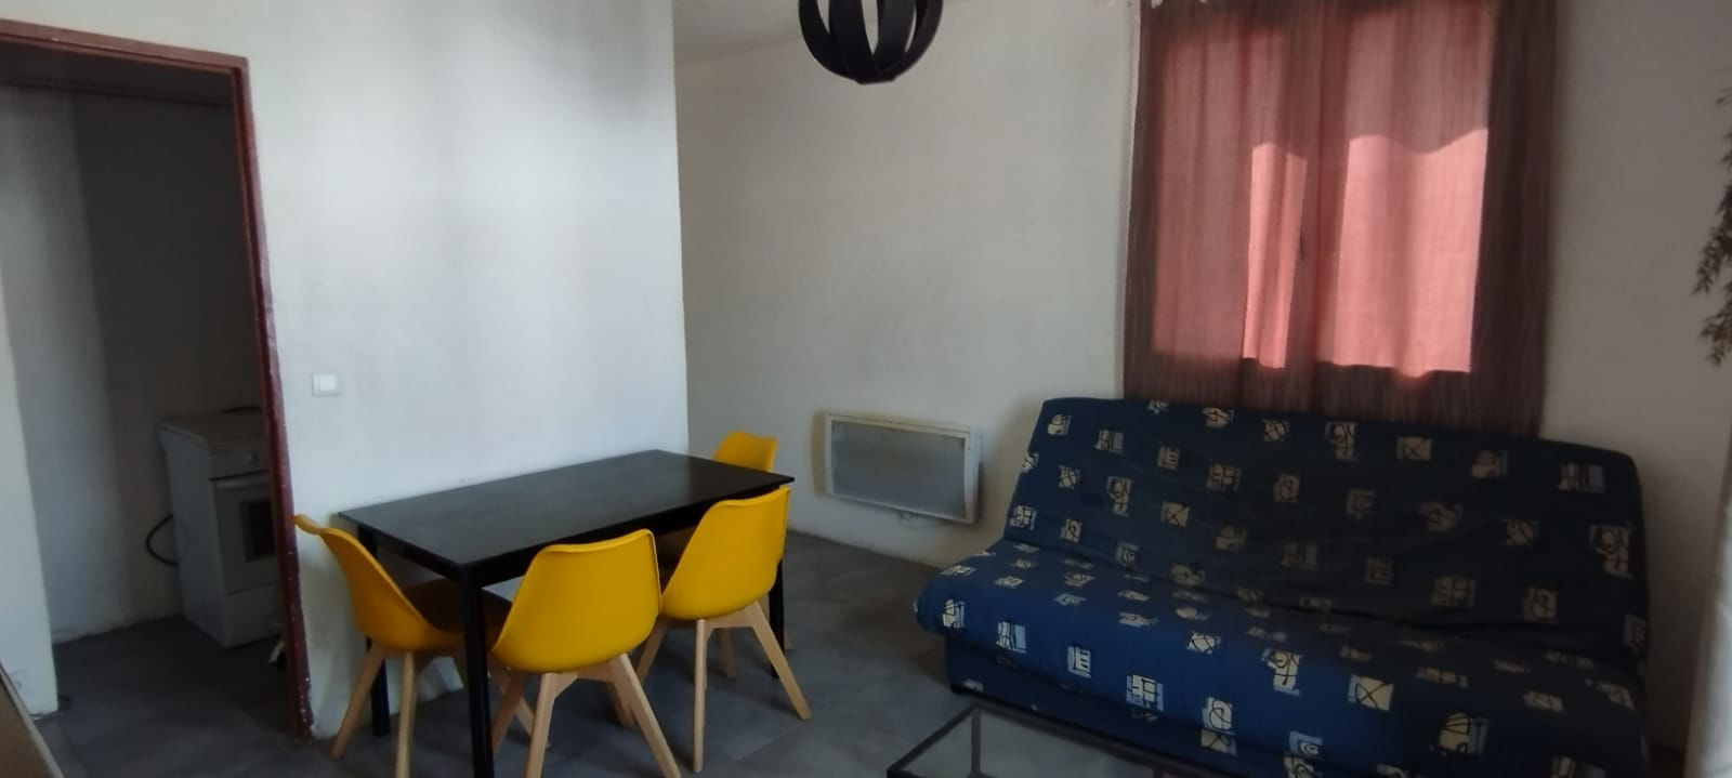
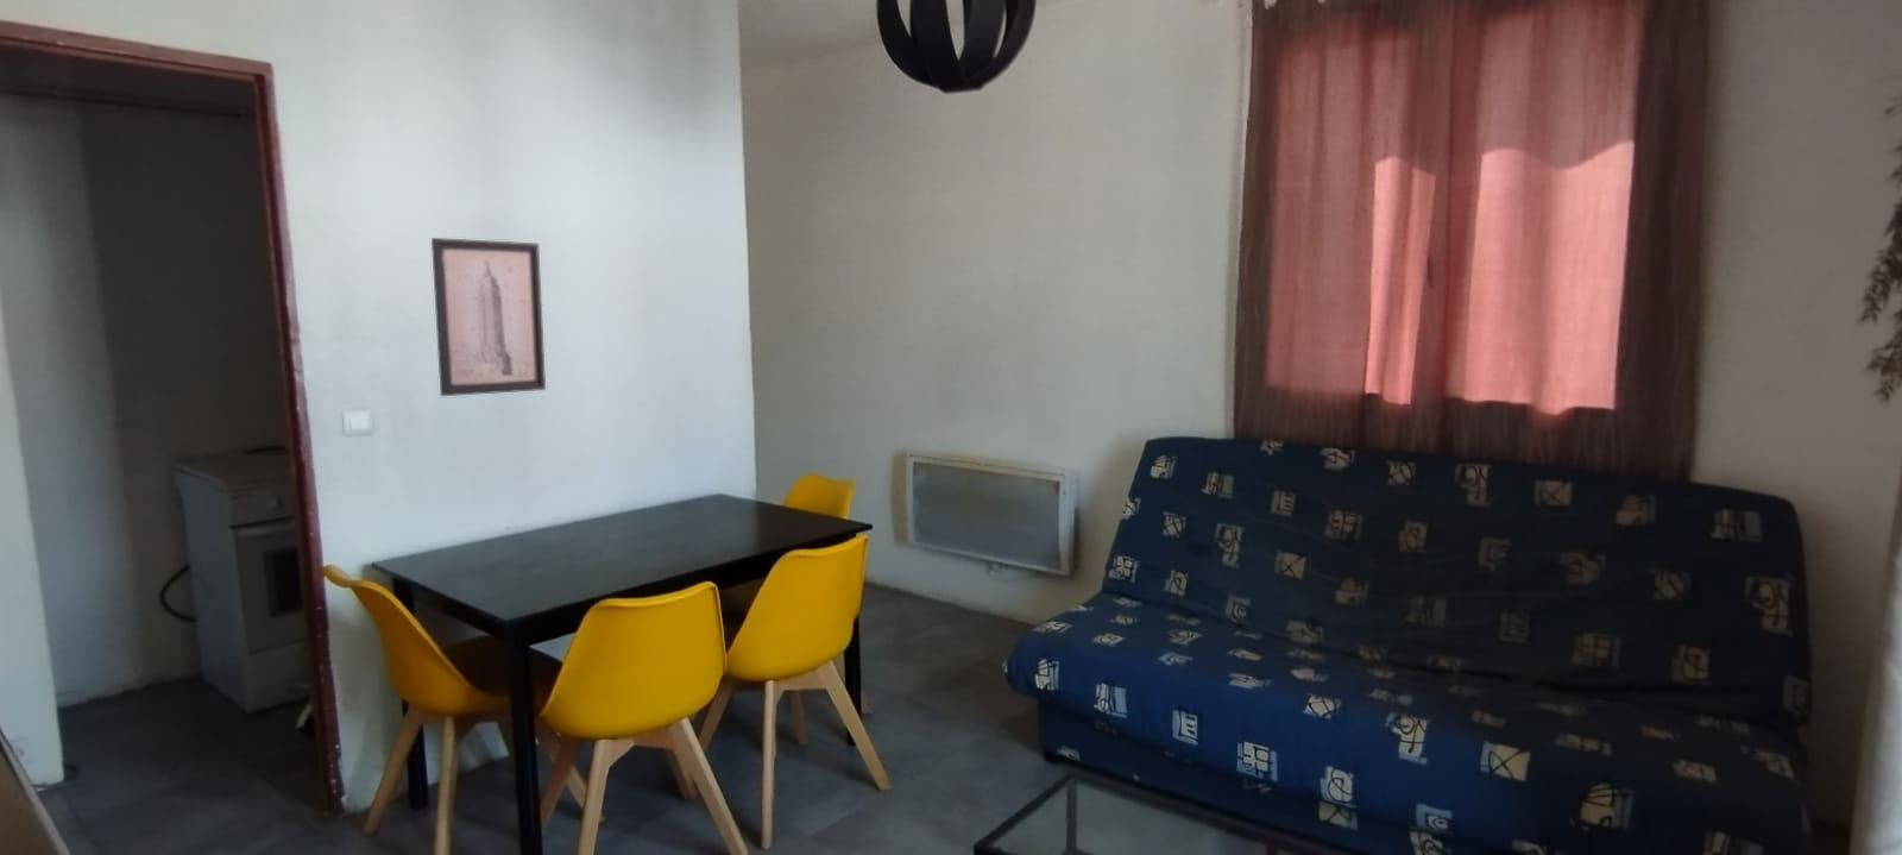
+ wall art (491, 317)
